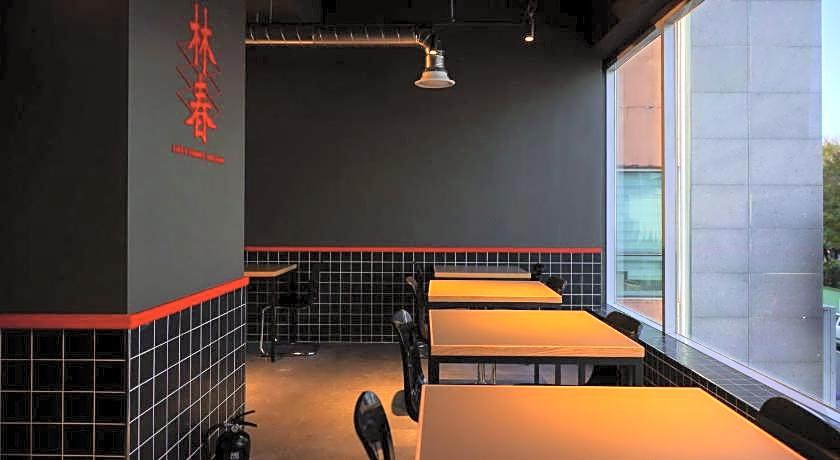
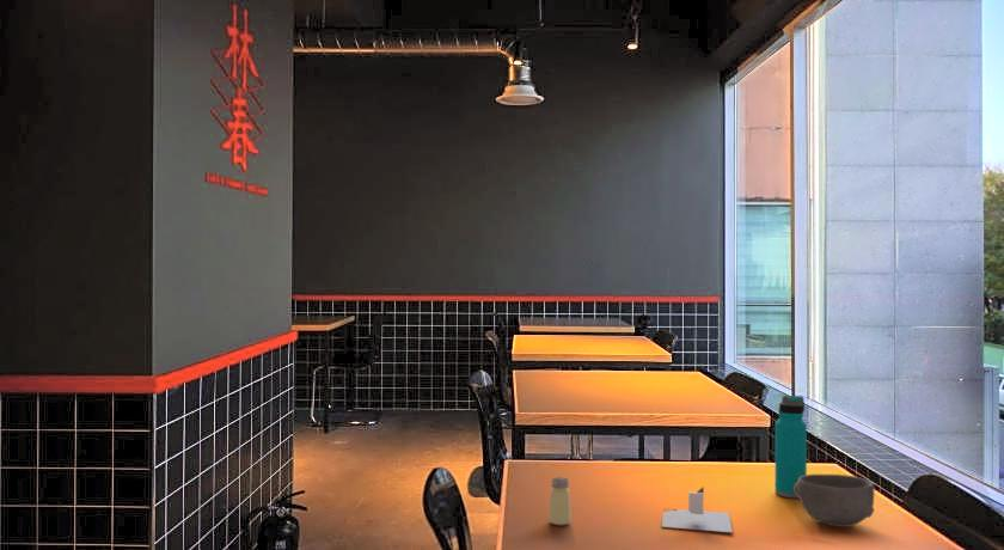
+ bowl (833, 500)
+ water bottle (790, 445)
+ saltshaker (559, 500)
+ napkin holder (696, 503)
